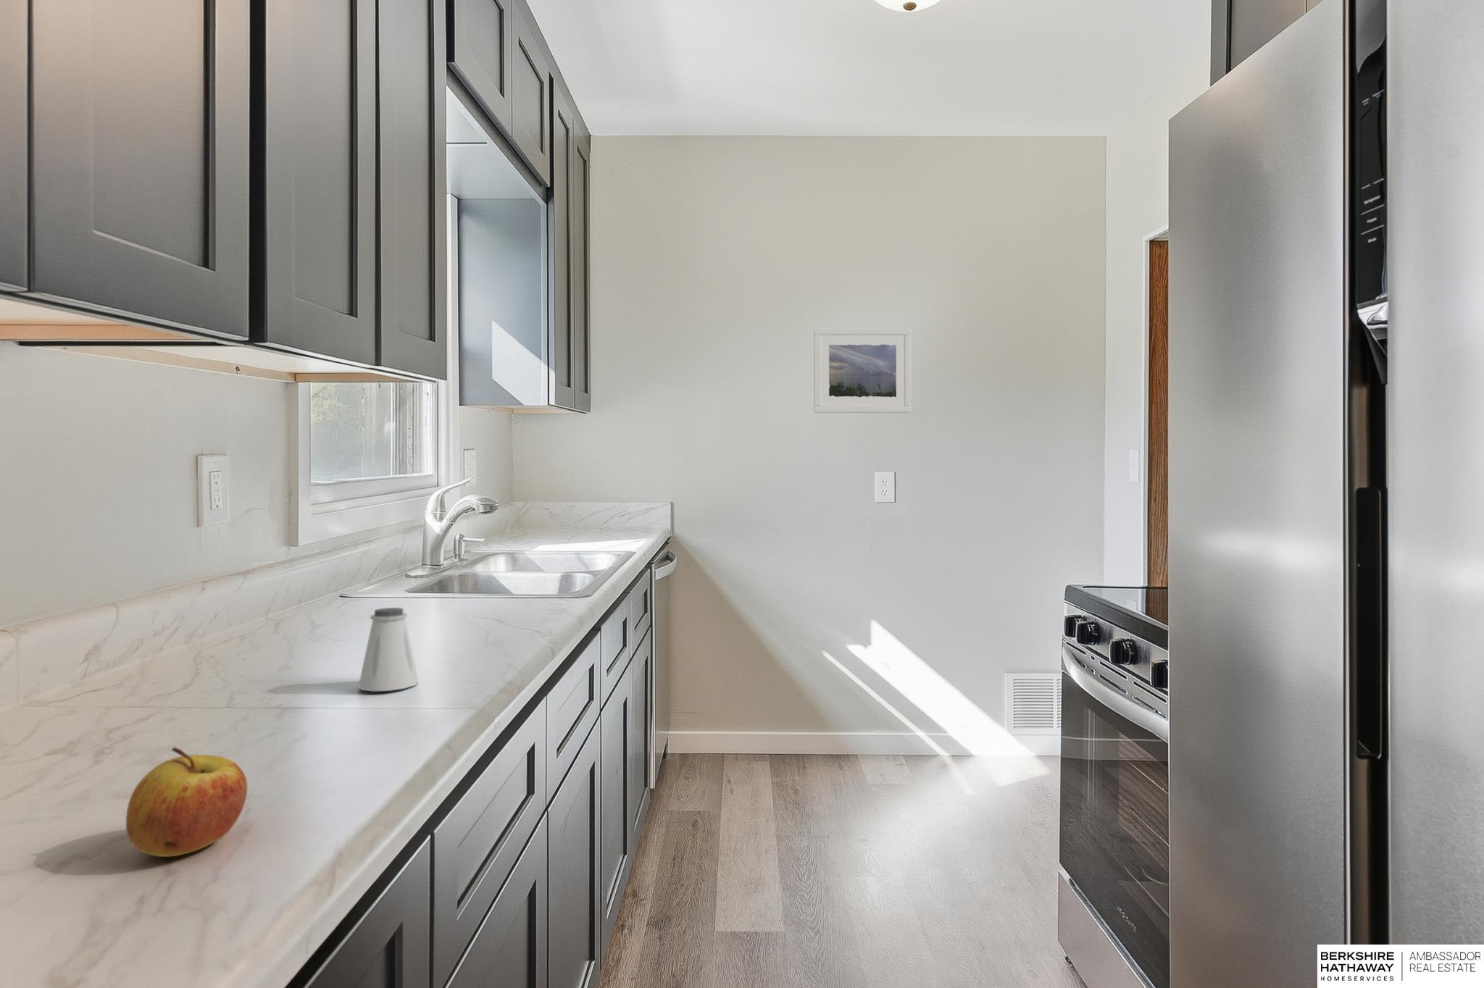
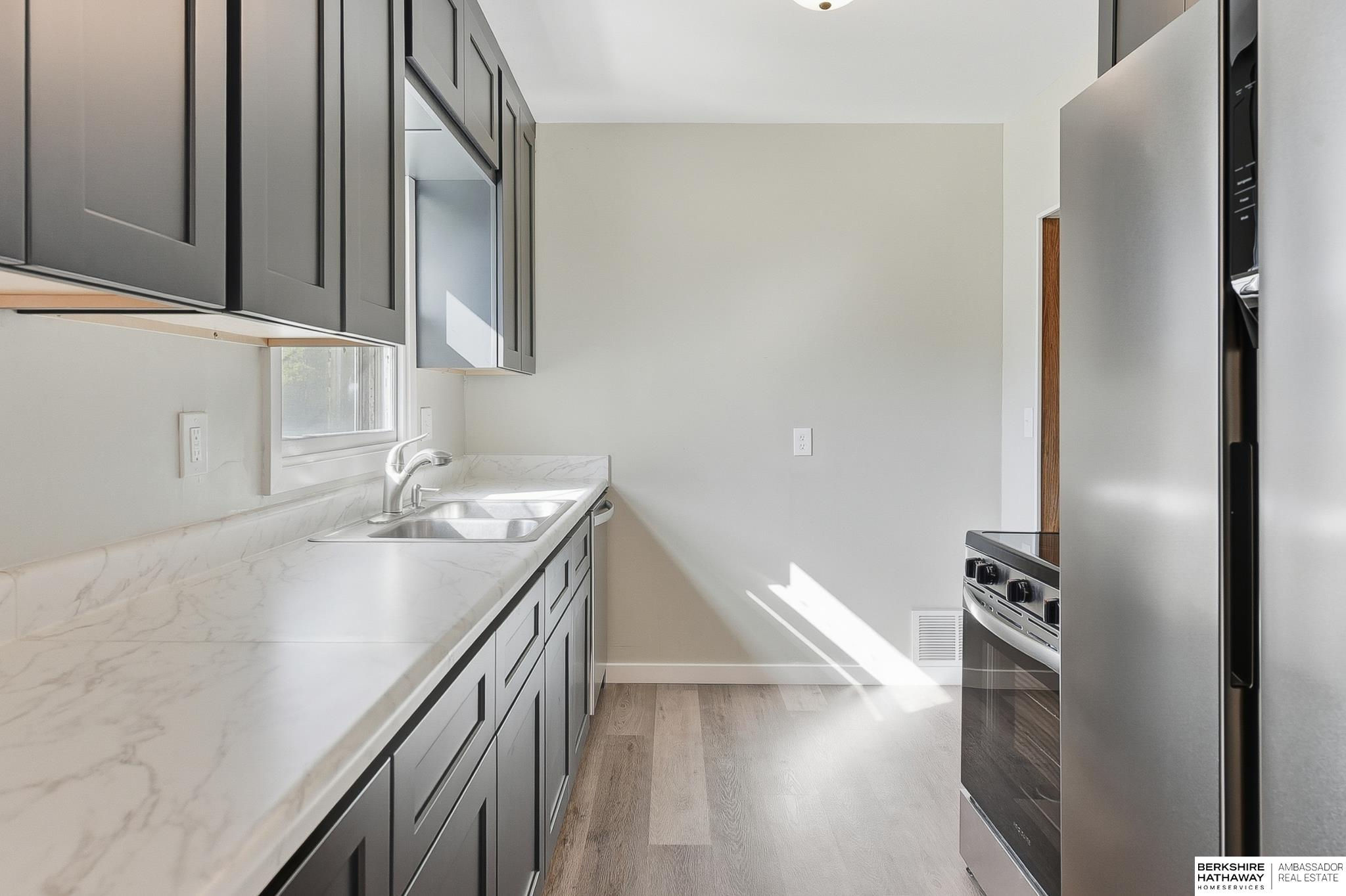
- saltshaker (388, 647)
- apple (189, 795)
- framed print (862, 370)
